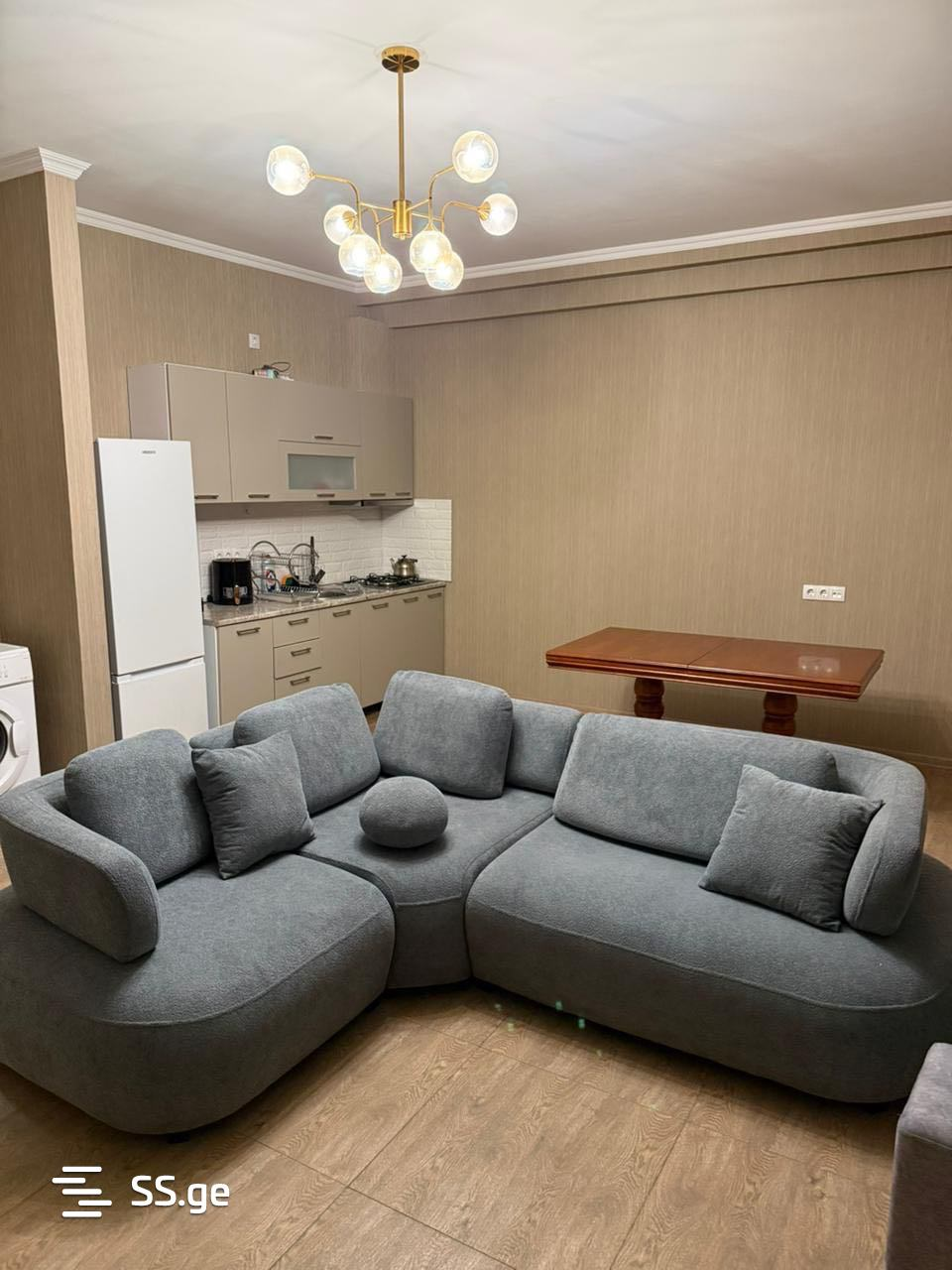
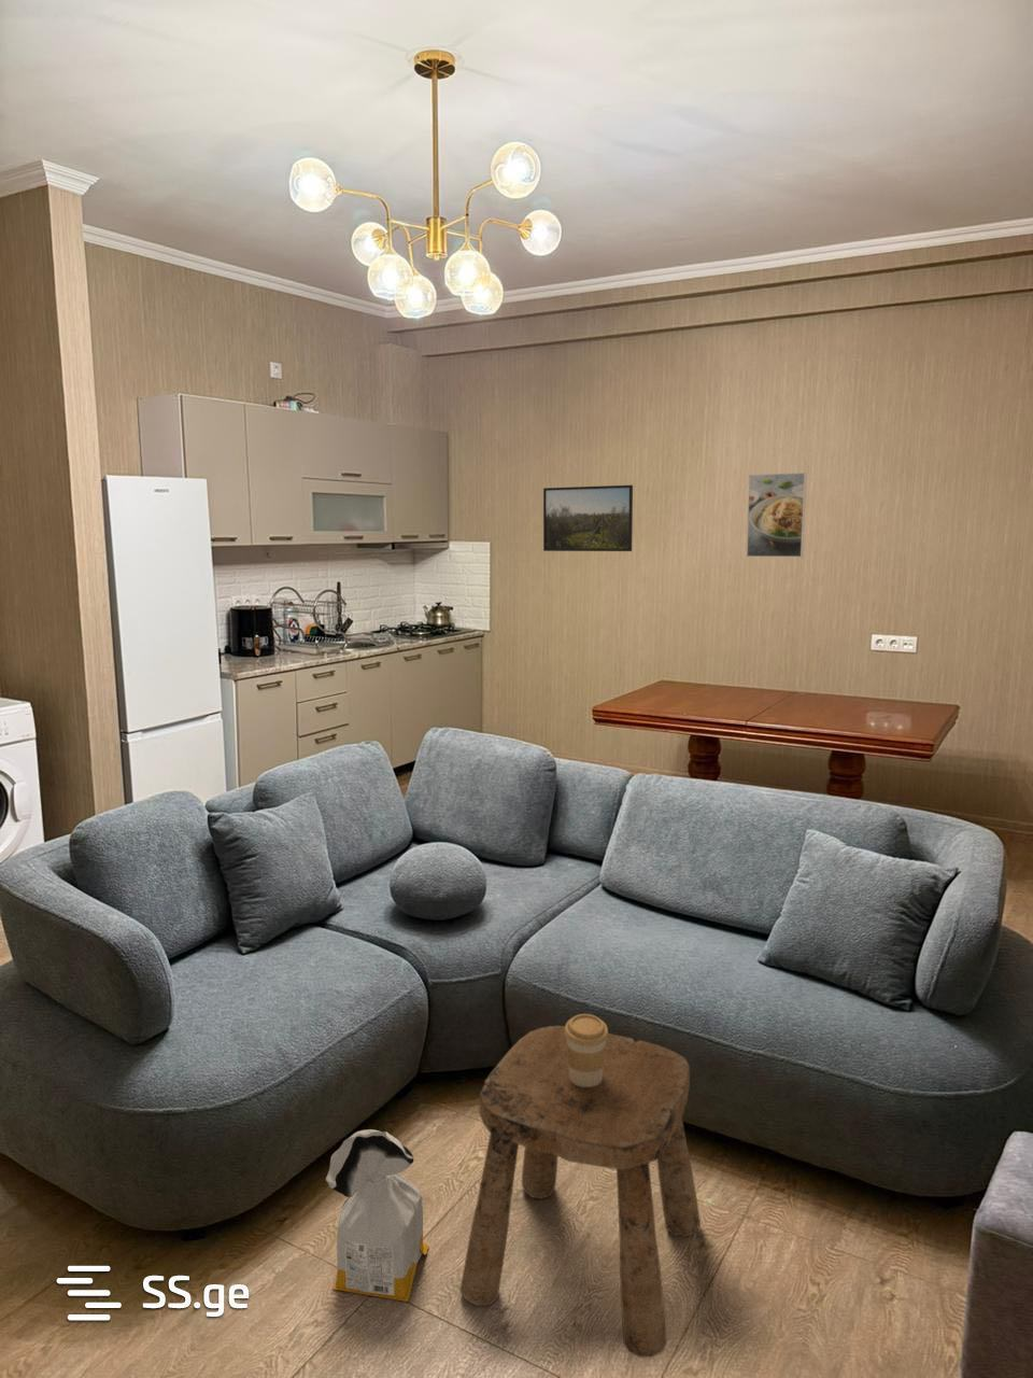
+ stool (586, 1164)
+ coffee cup (585, 1048)
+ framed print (586, 519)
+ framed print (776, 515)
+ bag (380, 1198)
